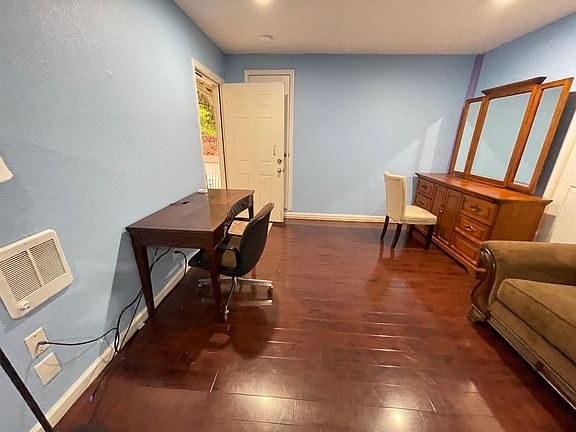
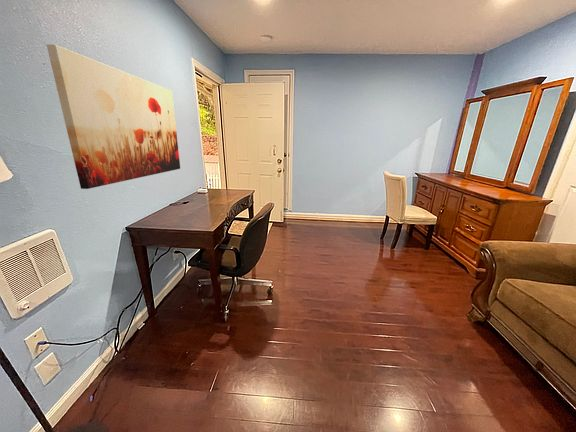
+ wall art (136, 128)
